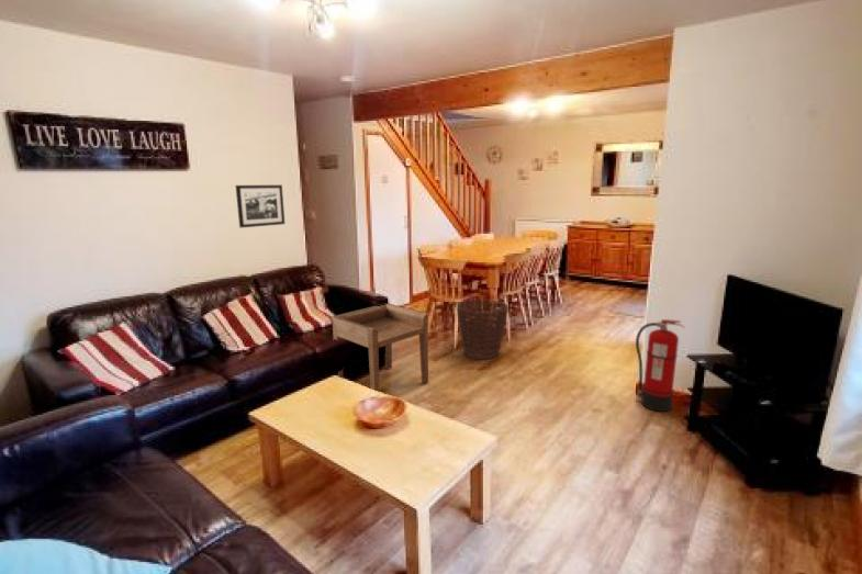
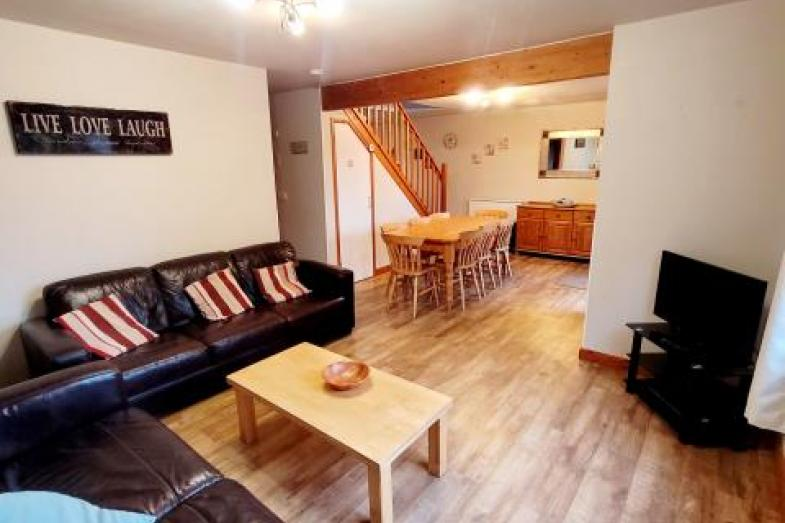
- side table (378, 350)
- basket (481, 329)
- fire extinguisher (656, 361)
- picture frame (261, 205)
